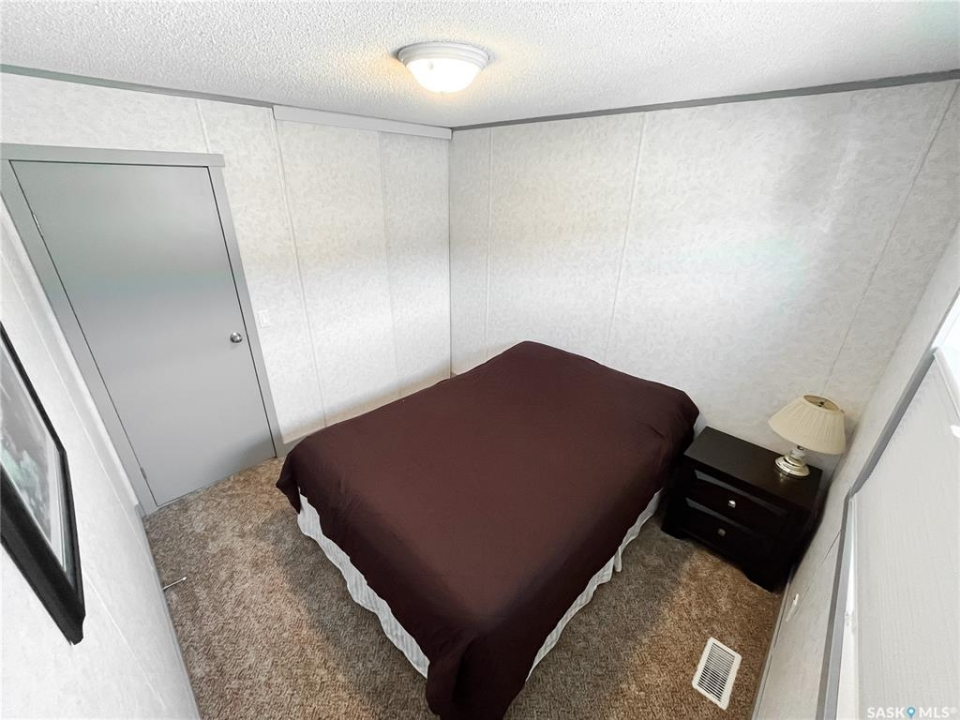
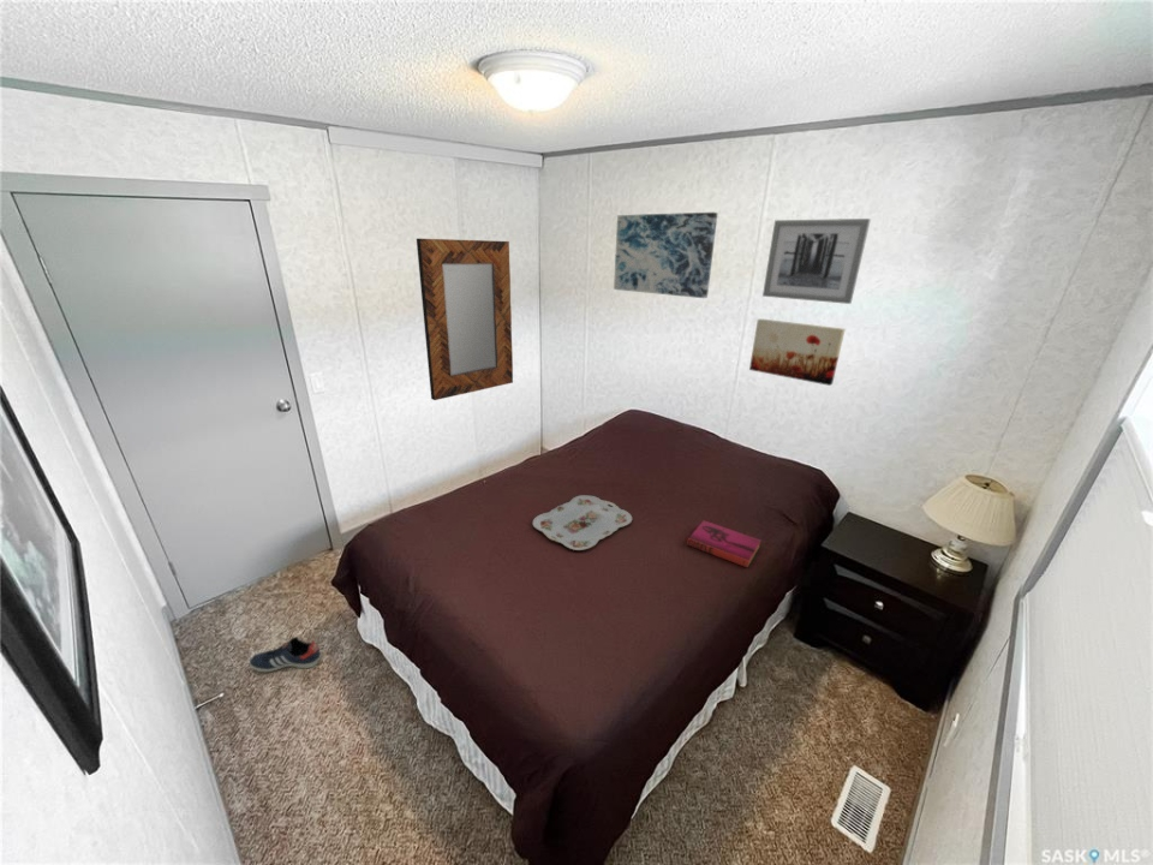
+ hardback book (723, 542)
+ wall art (661, 255)
+ wall art (793, 351)
+ sneaker (285, 651)
+ wall art (812, 261)
+ home mirror (470, 320)
+ serving tray (583, 520)
